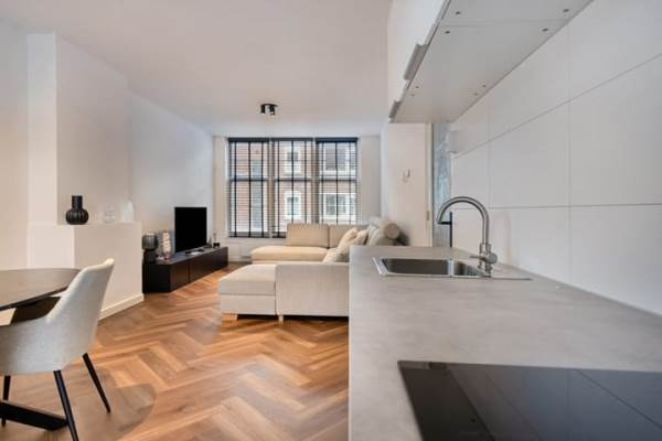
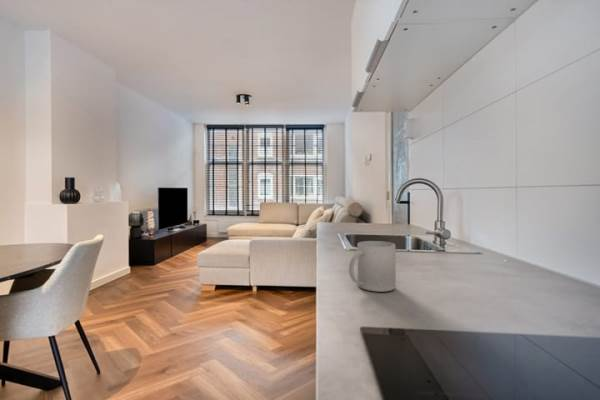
+ mug (370, 266)
